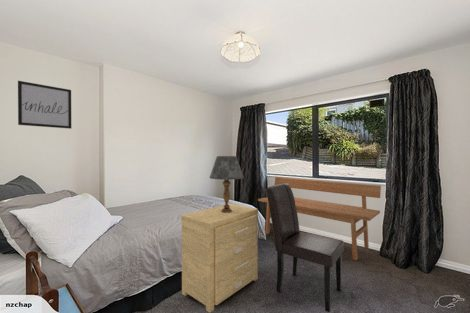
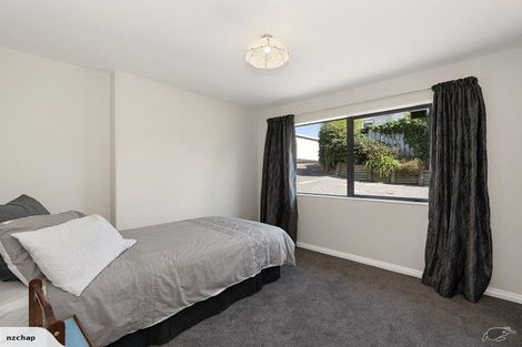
- wall art (46, 106)
- side table (224, 249)
- bench (312, 211)
- table lamp (226, 183)
- chair (304, 237)
